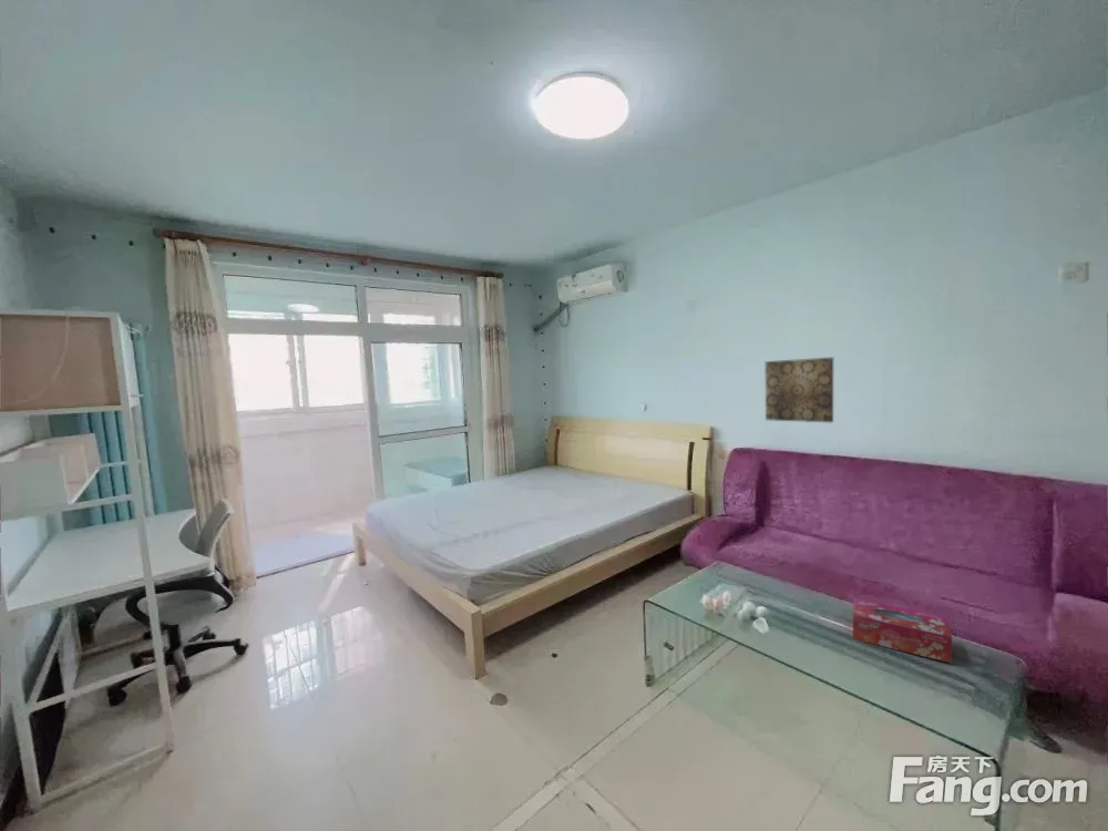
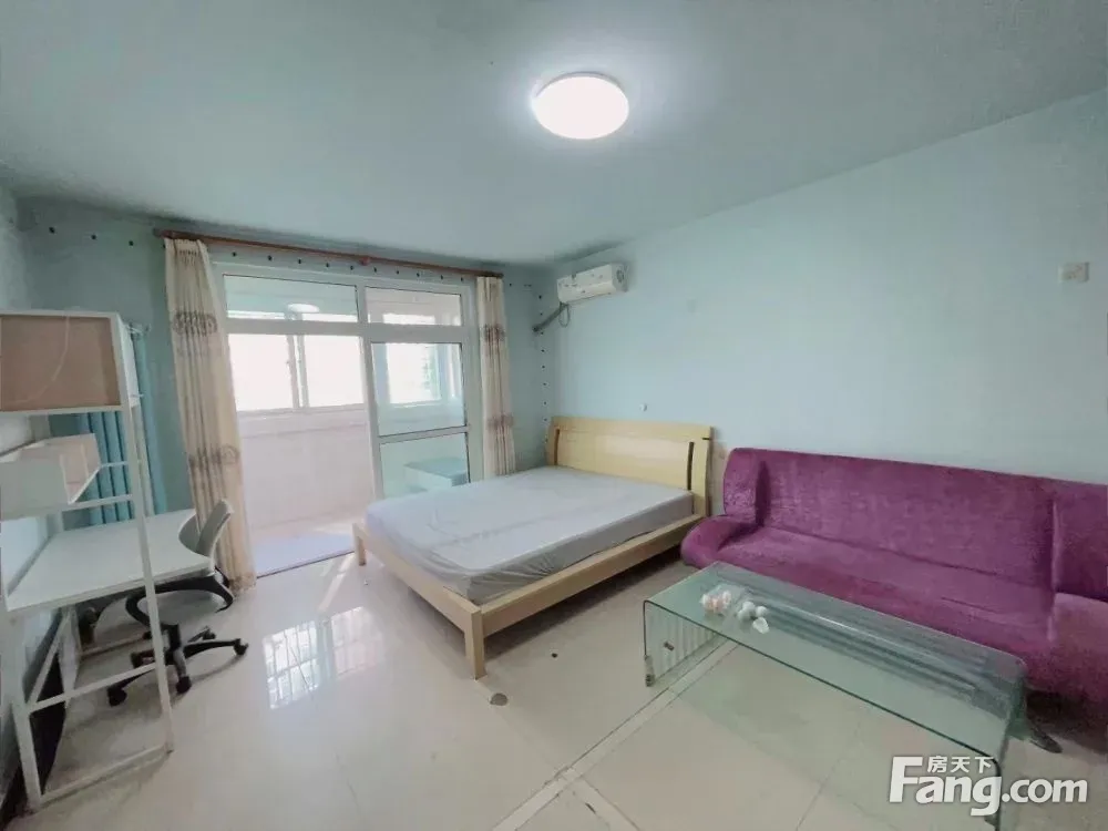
- tissue box (897, 627)
- wall art (797, 390)
